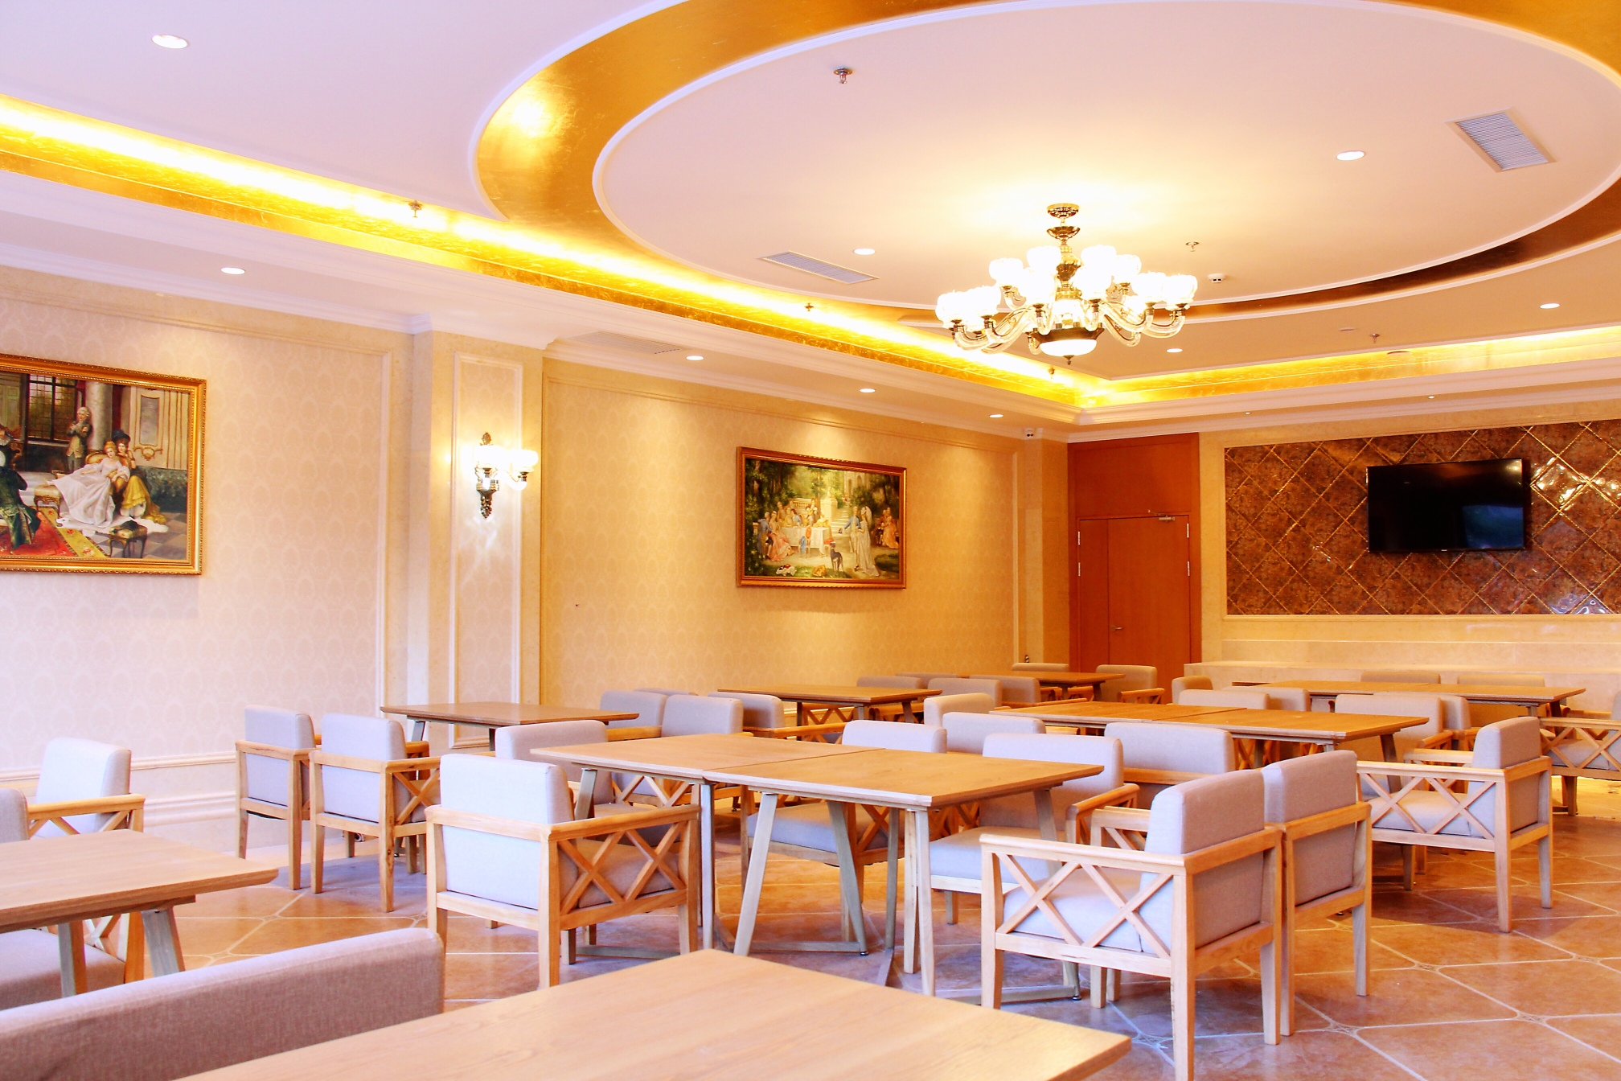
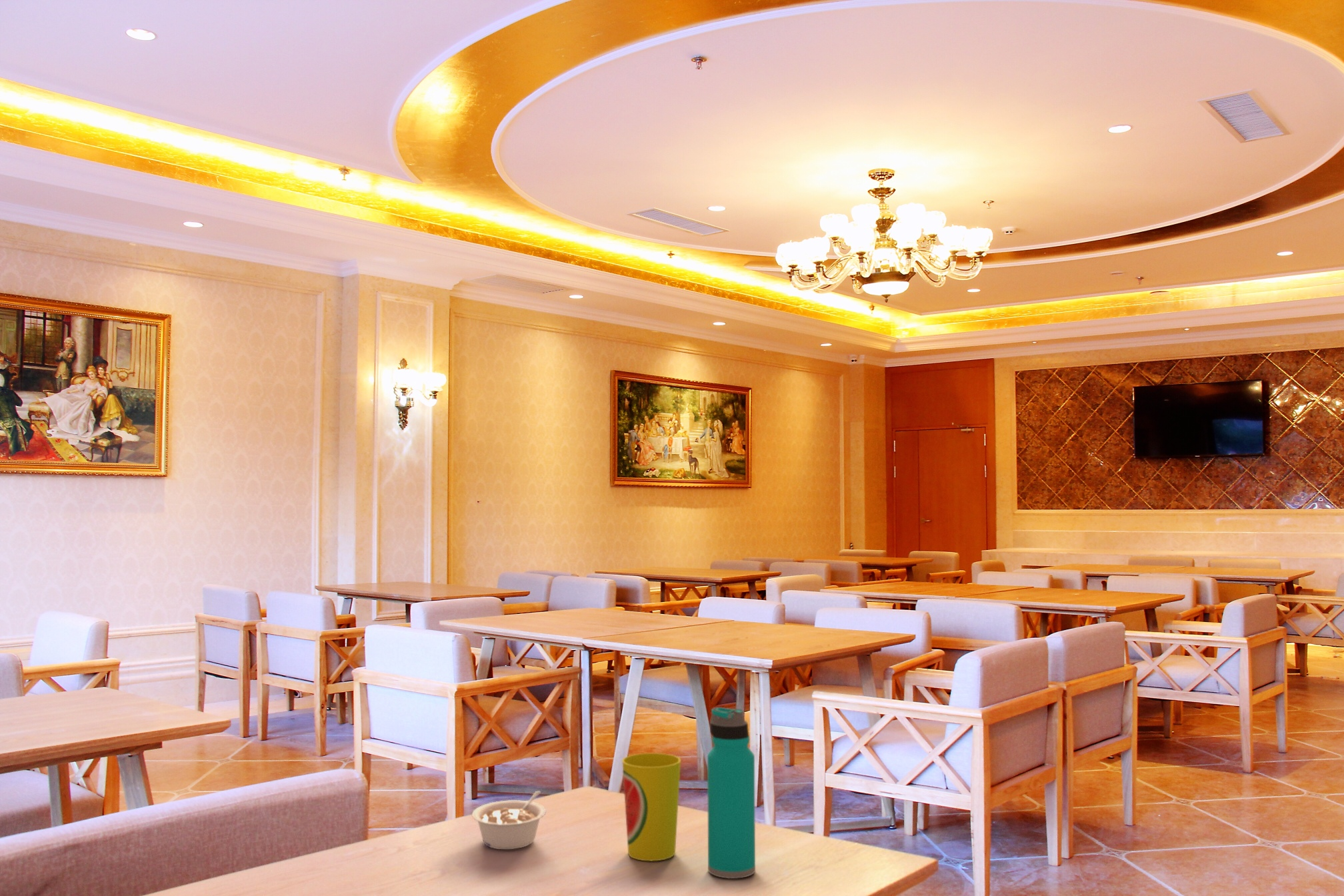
+ water bottle (731, 789)
+ legume (509, 822)
+ cup (651, 806)
